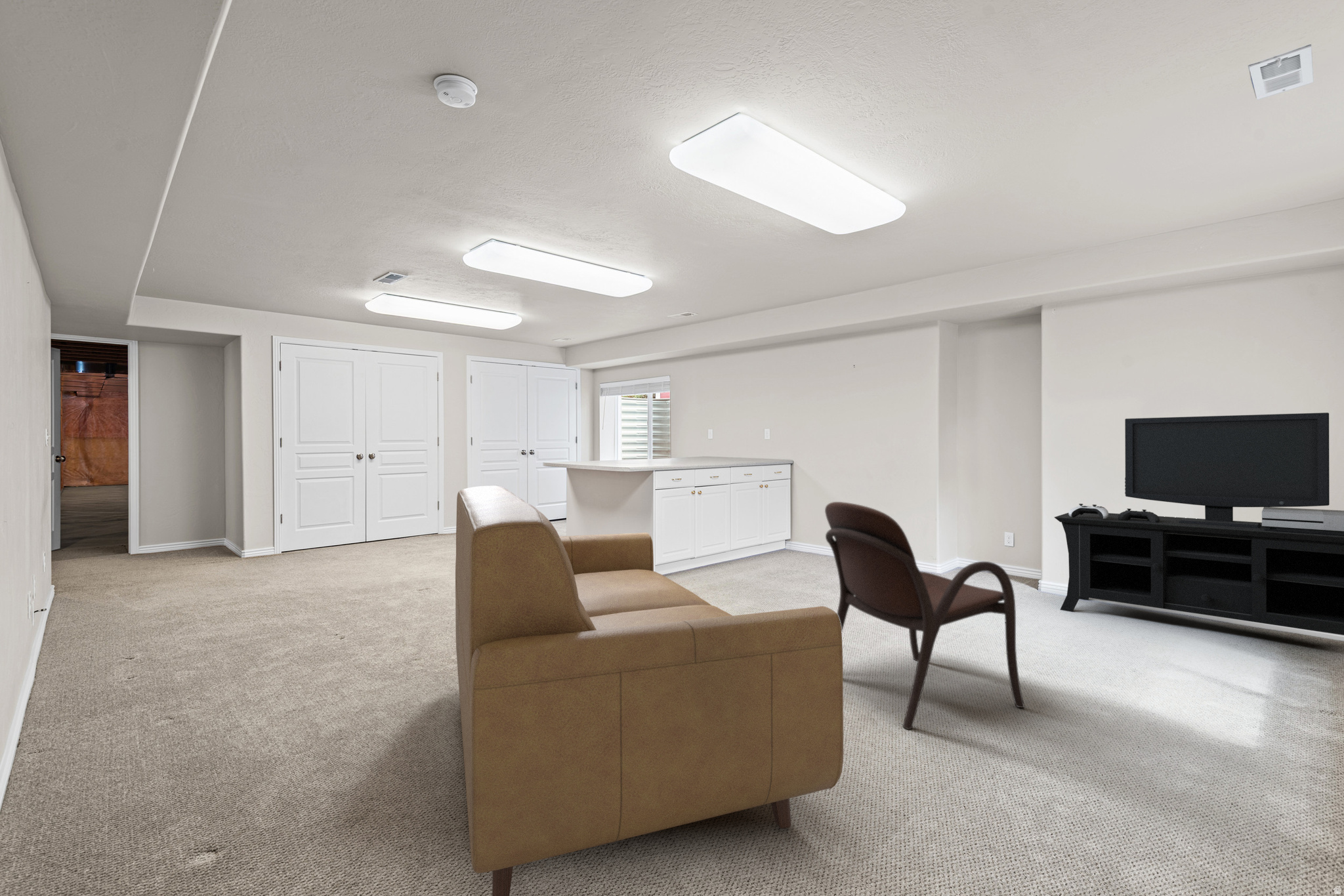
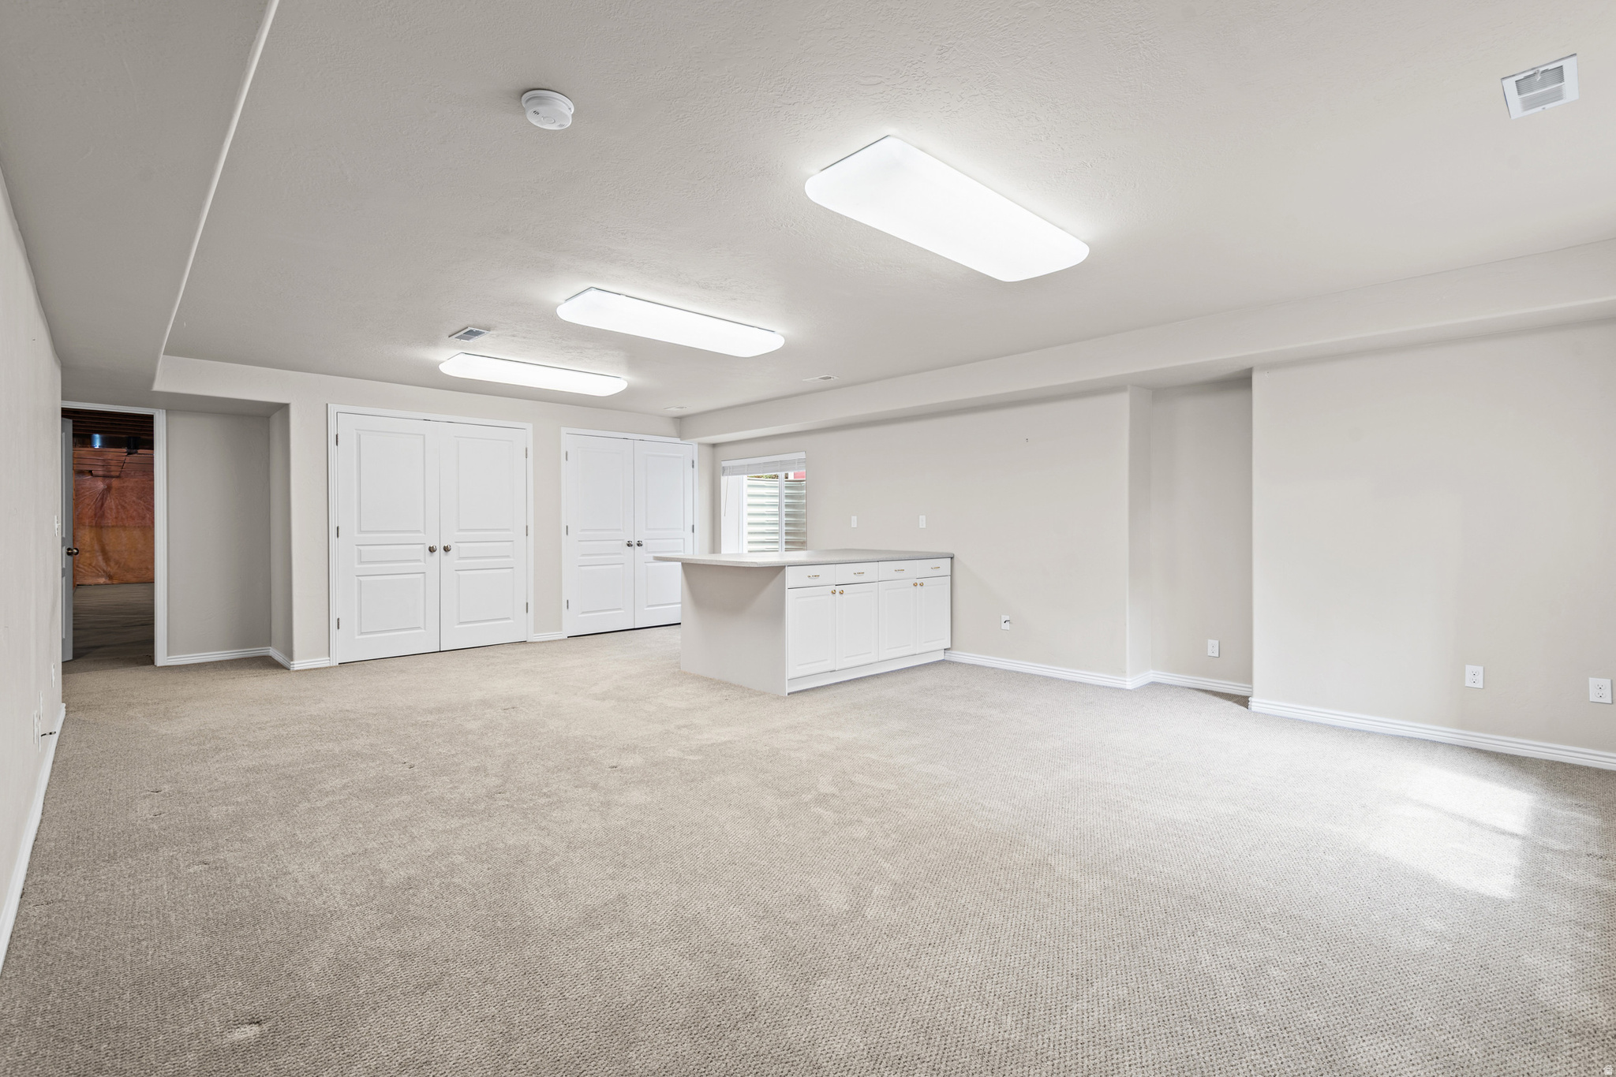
- armchair (910, 595)
- sofa (600, 619)
- media console (1209, 521)
